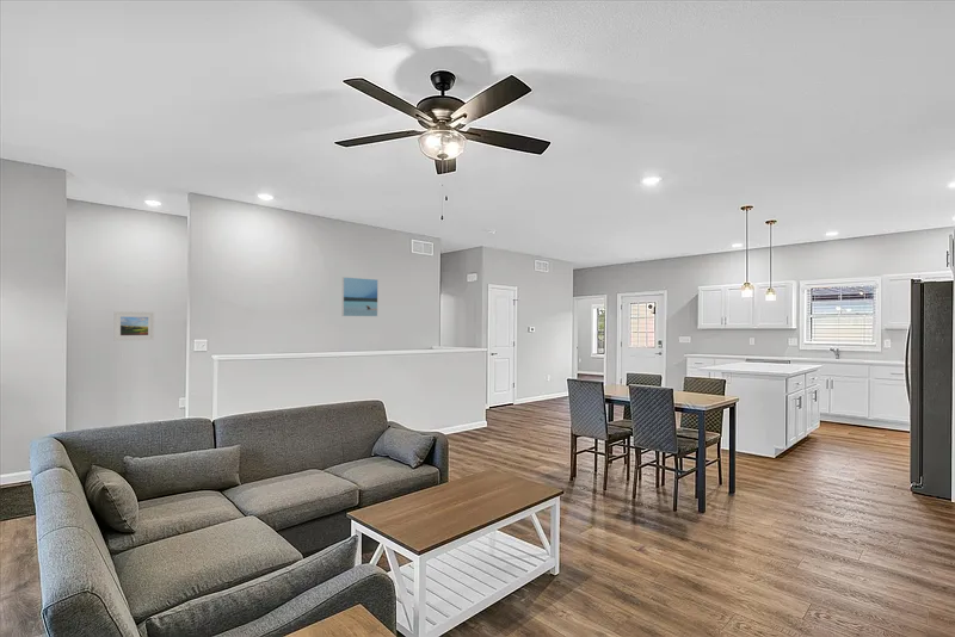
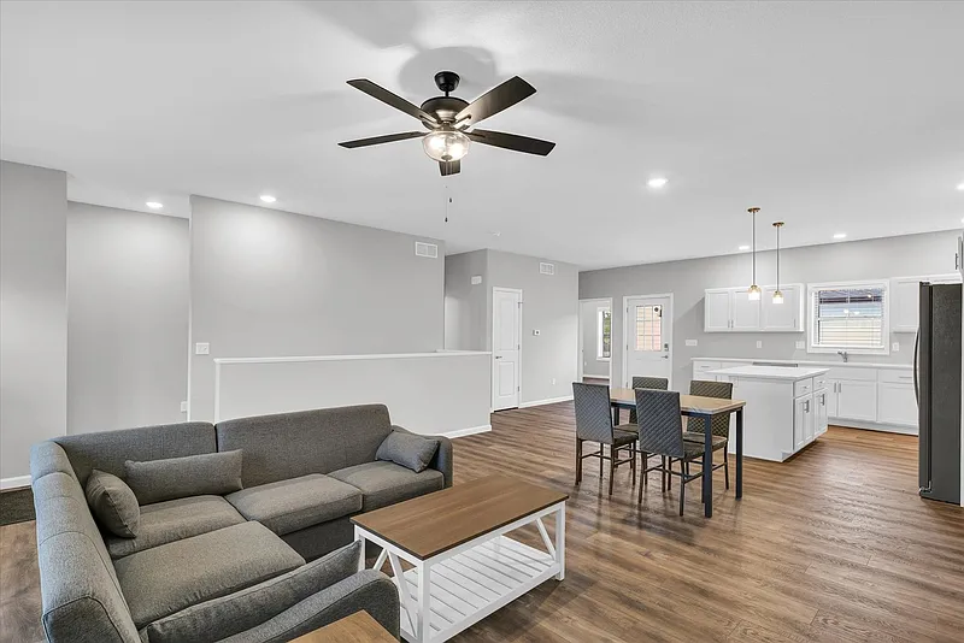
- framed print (359, 297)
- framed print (134, 326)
